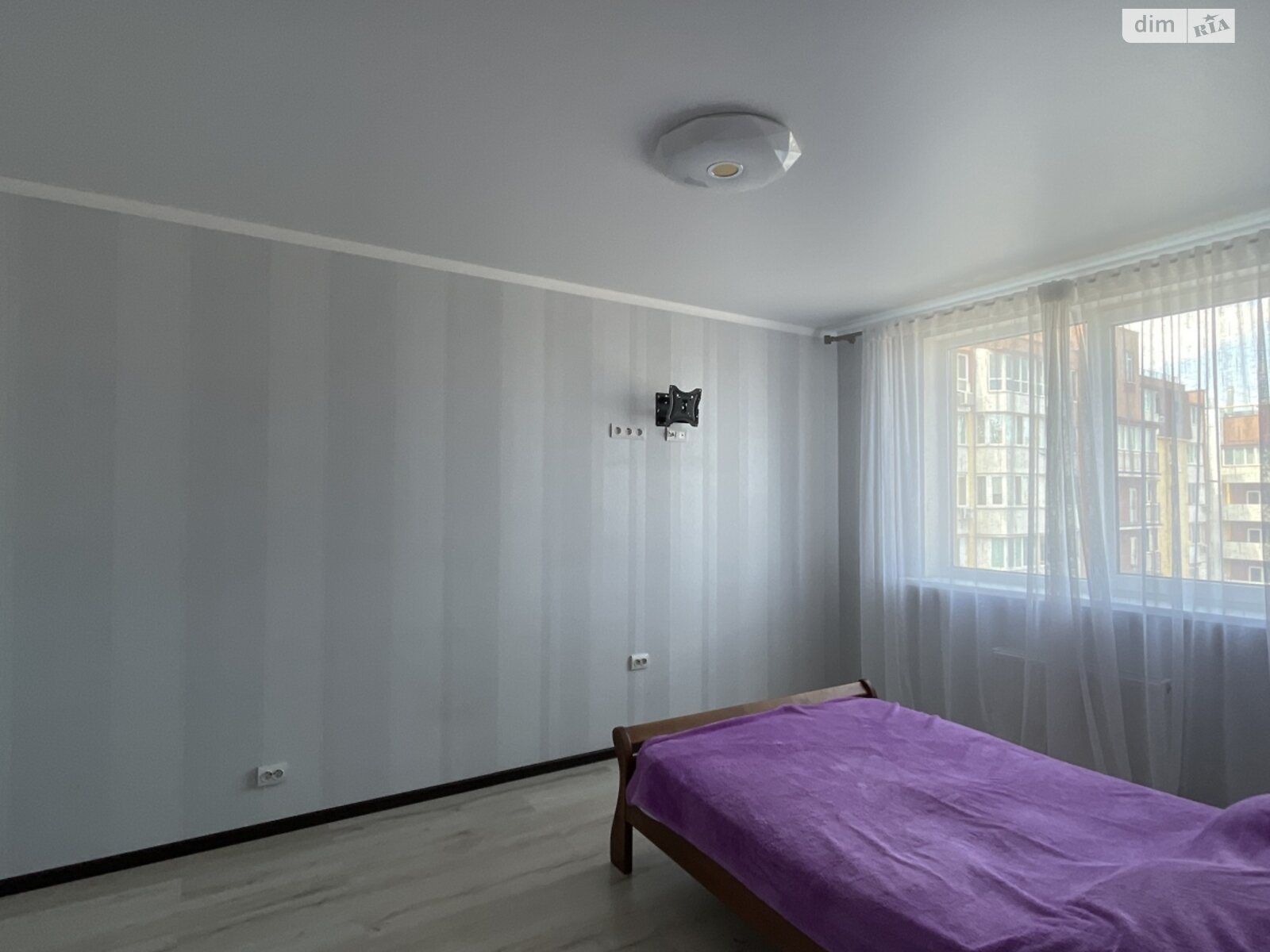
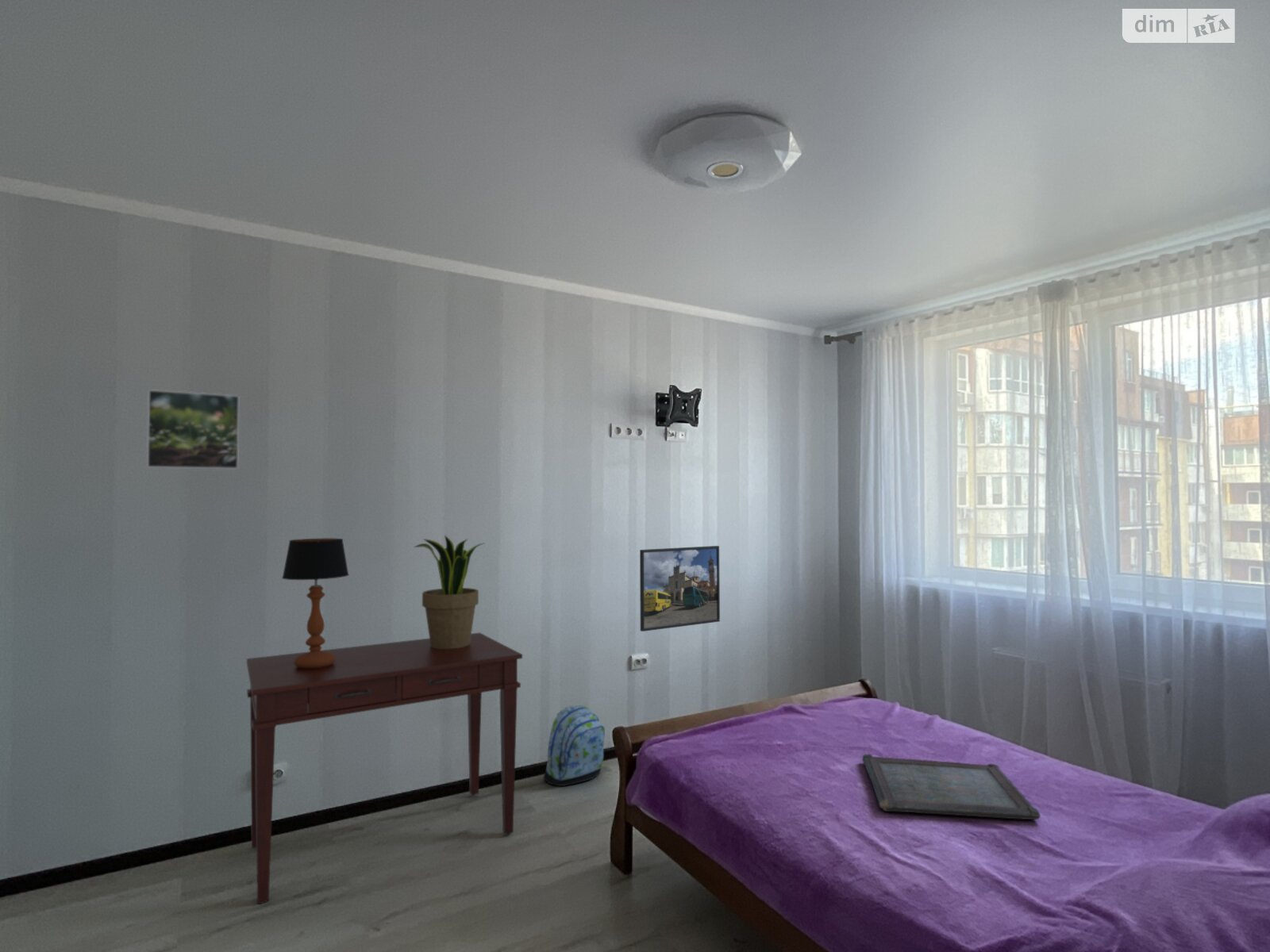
+ potted plant (449, 589)
+ serving tray (942, 785)
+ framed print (194, 430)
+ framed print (681, 586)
+ desk (379, 708)
+ backpack (577, 743)
+ table lamp (315, 601)
